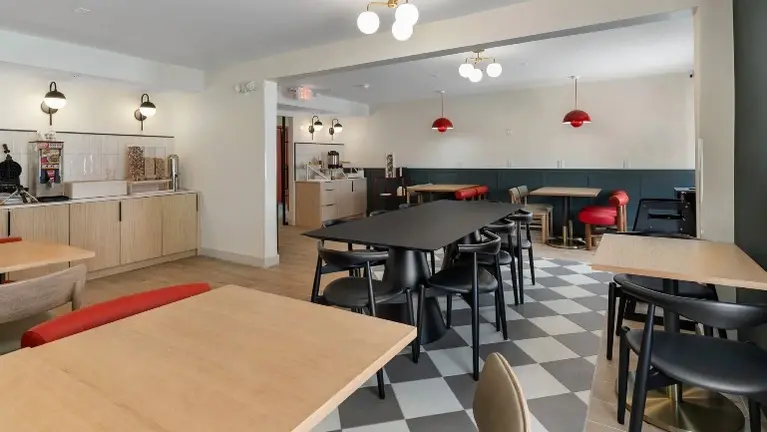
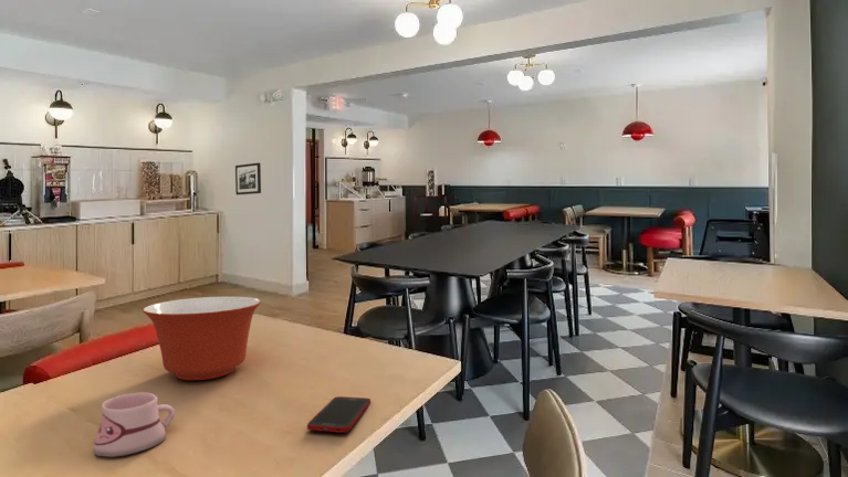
+ mixing bowl (205, 338)
+ cell phone (341, 413)
+ picture frame (248, 179)
+ mug (135, 421)
